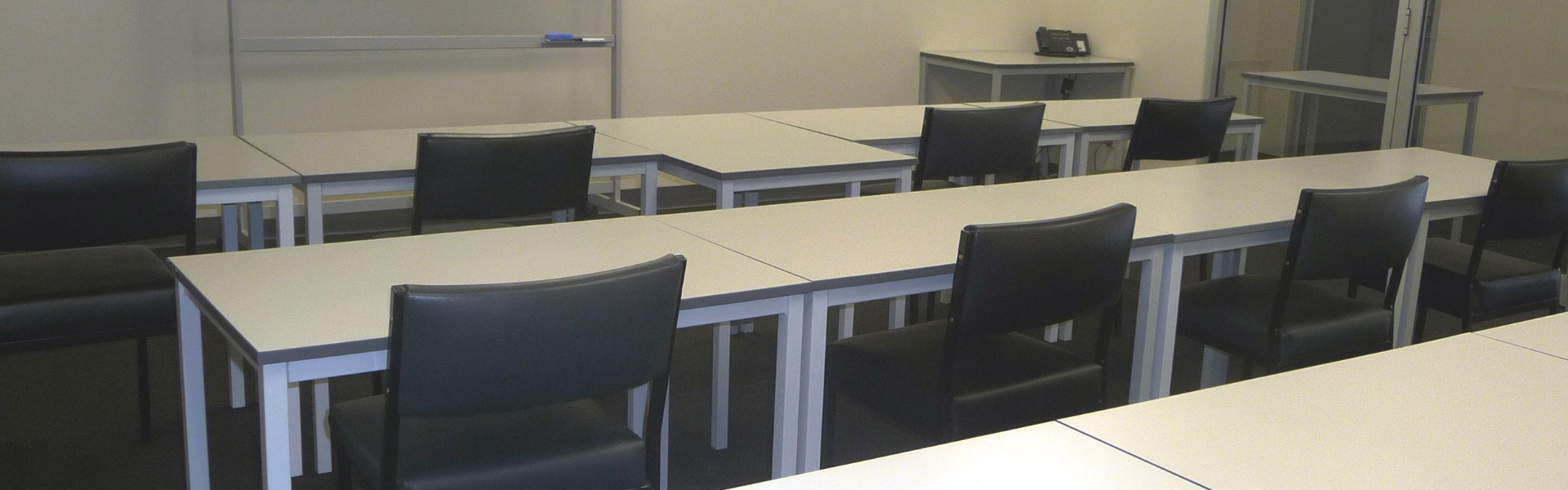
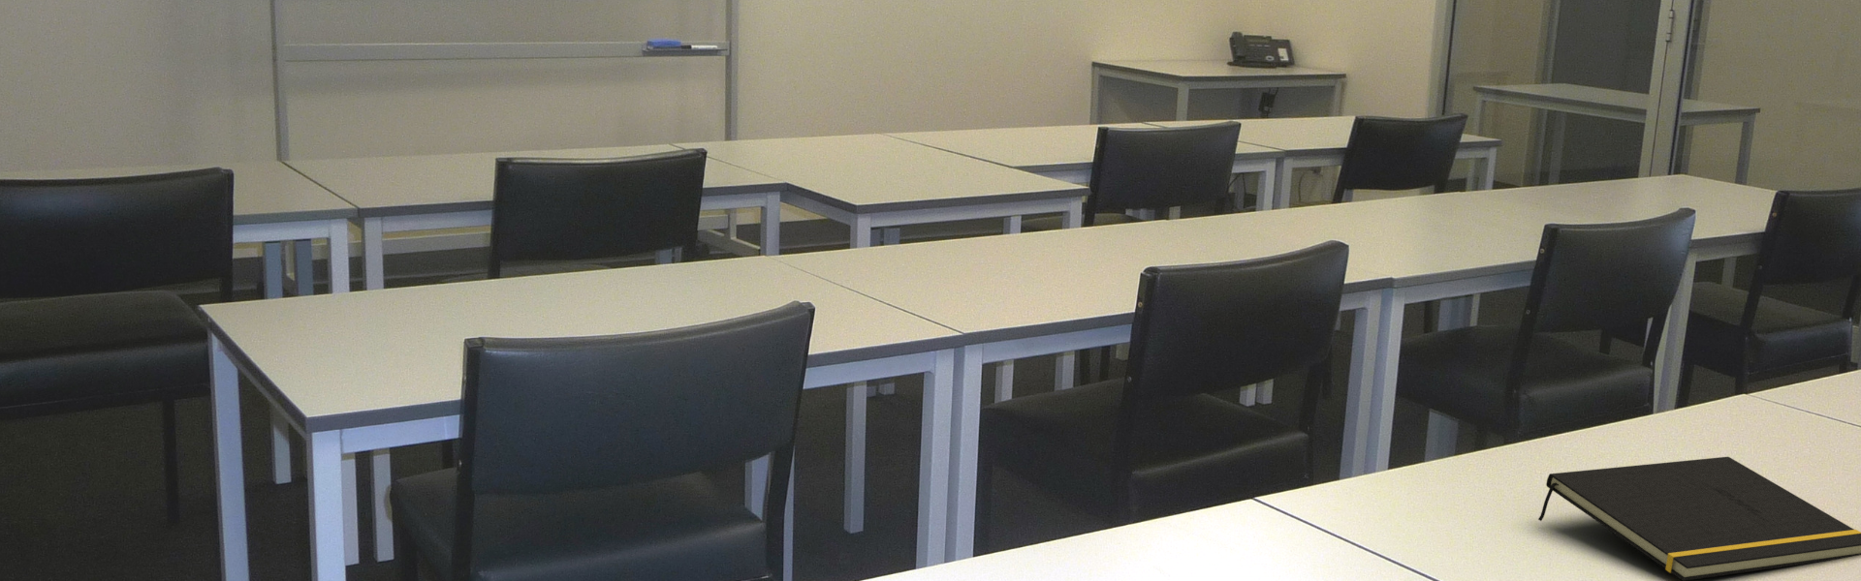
+ notepad (1707, 513)
